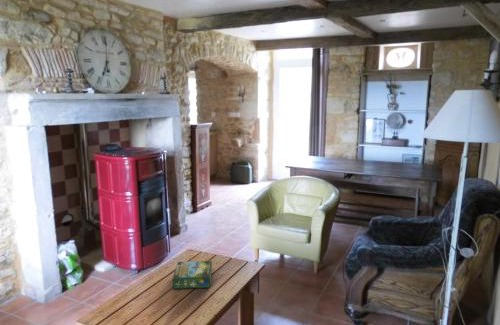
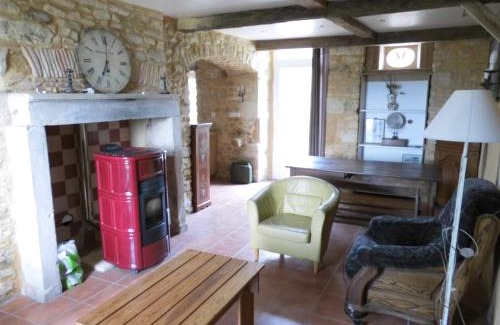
- board game (193, 274)
